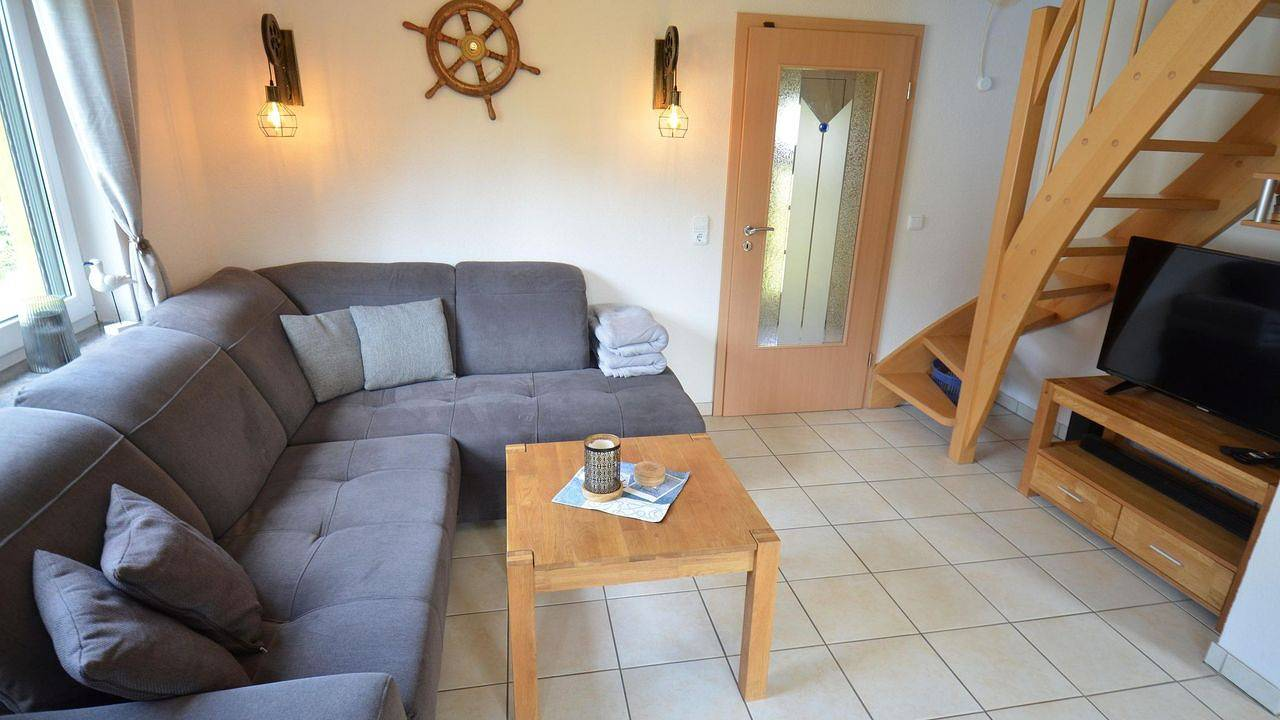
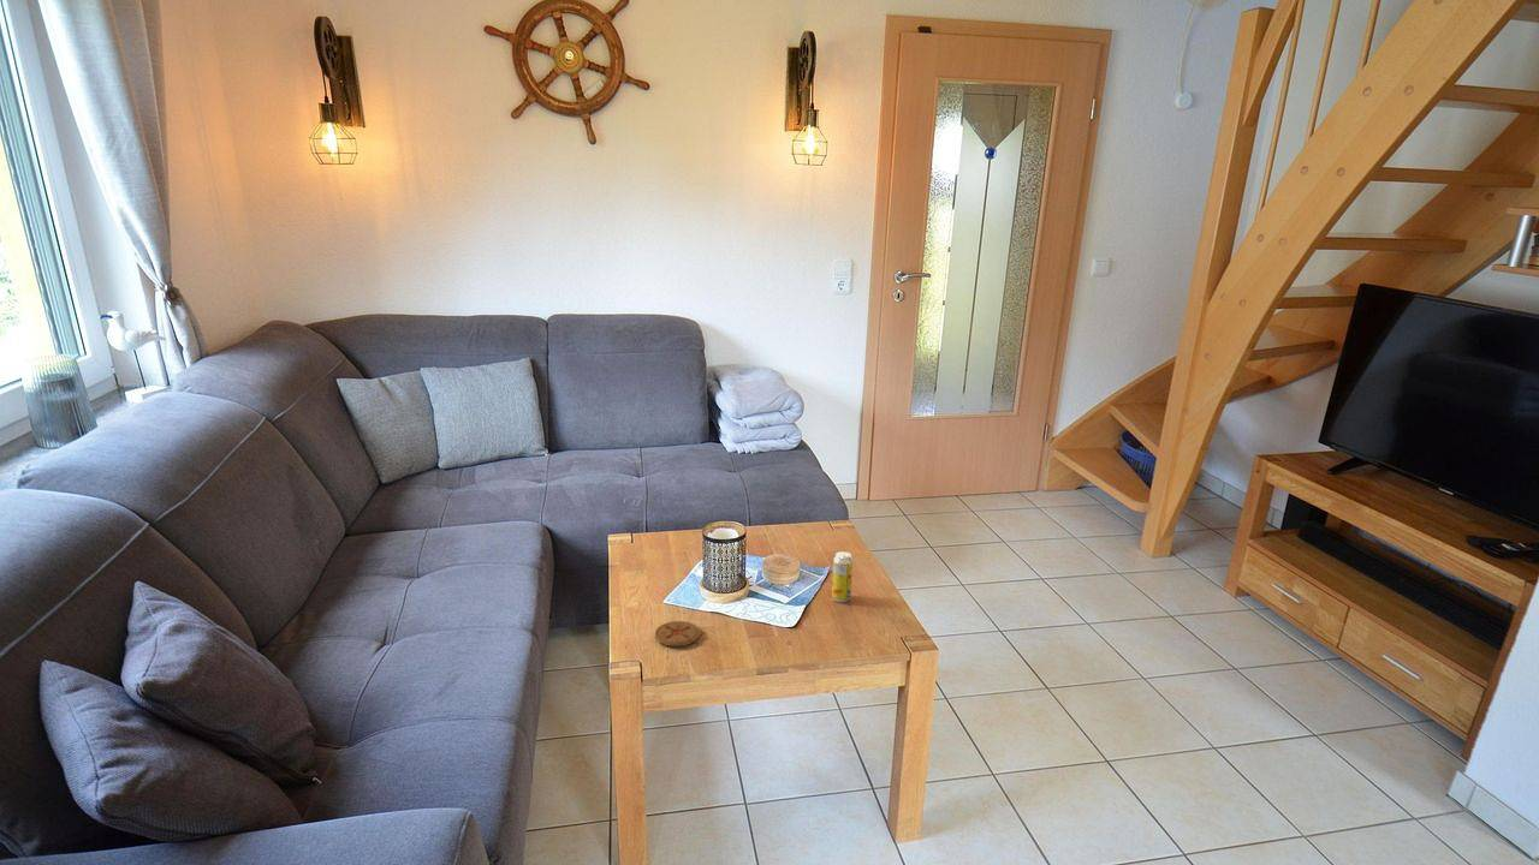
+ beverage can (842, 575)
+ coaster (677, 633)
